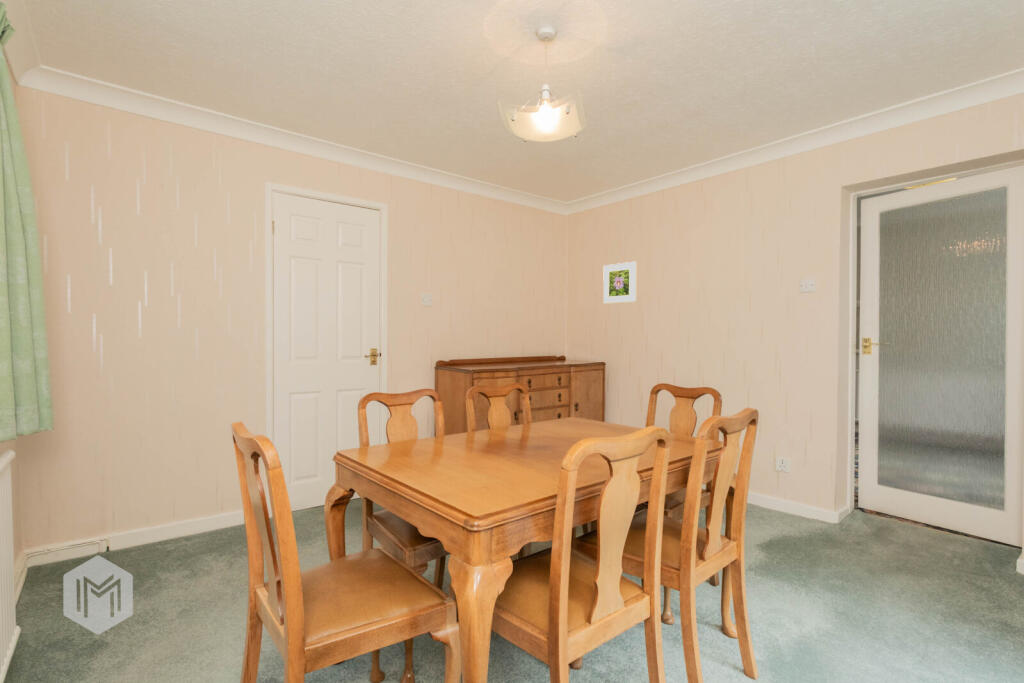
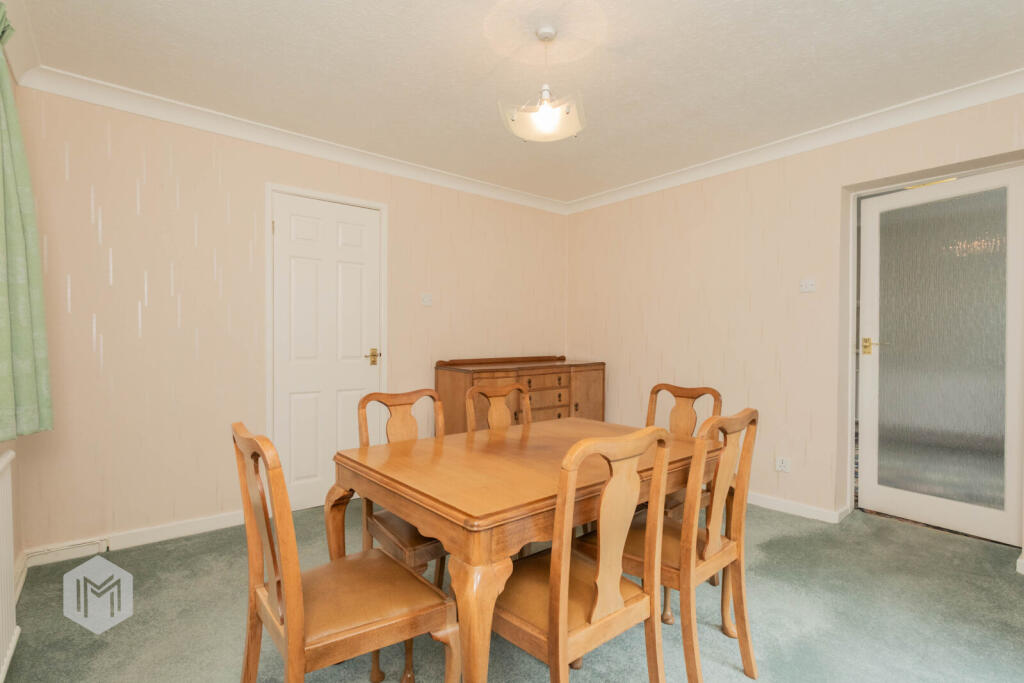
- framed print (619, 283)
